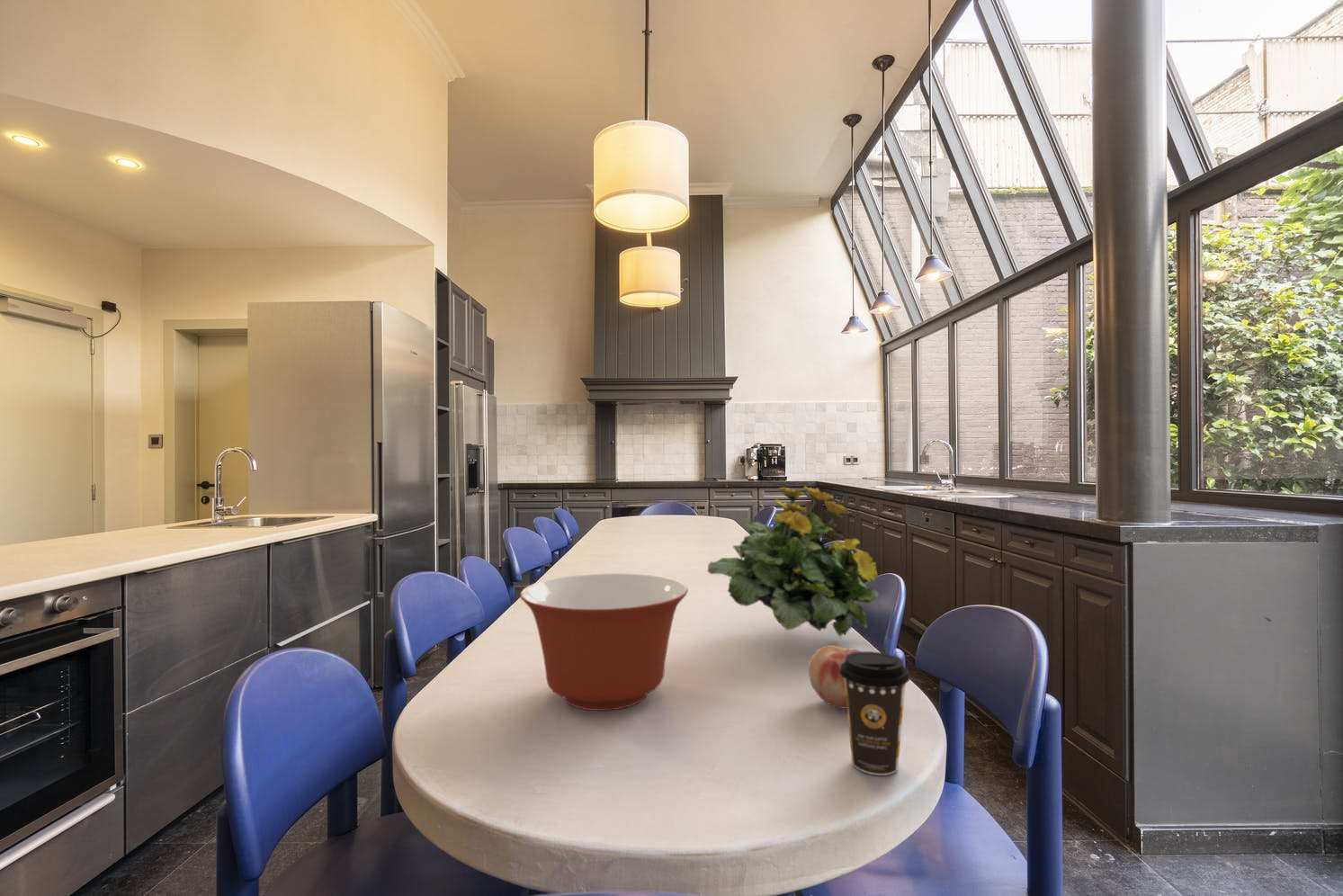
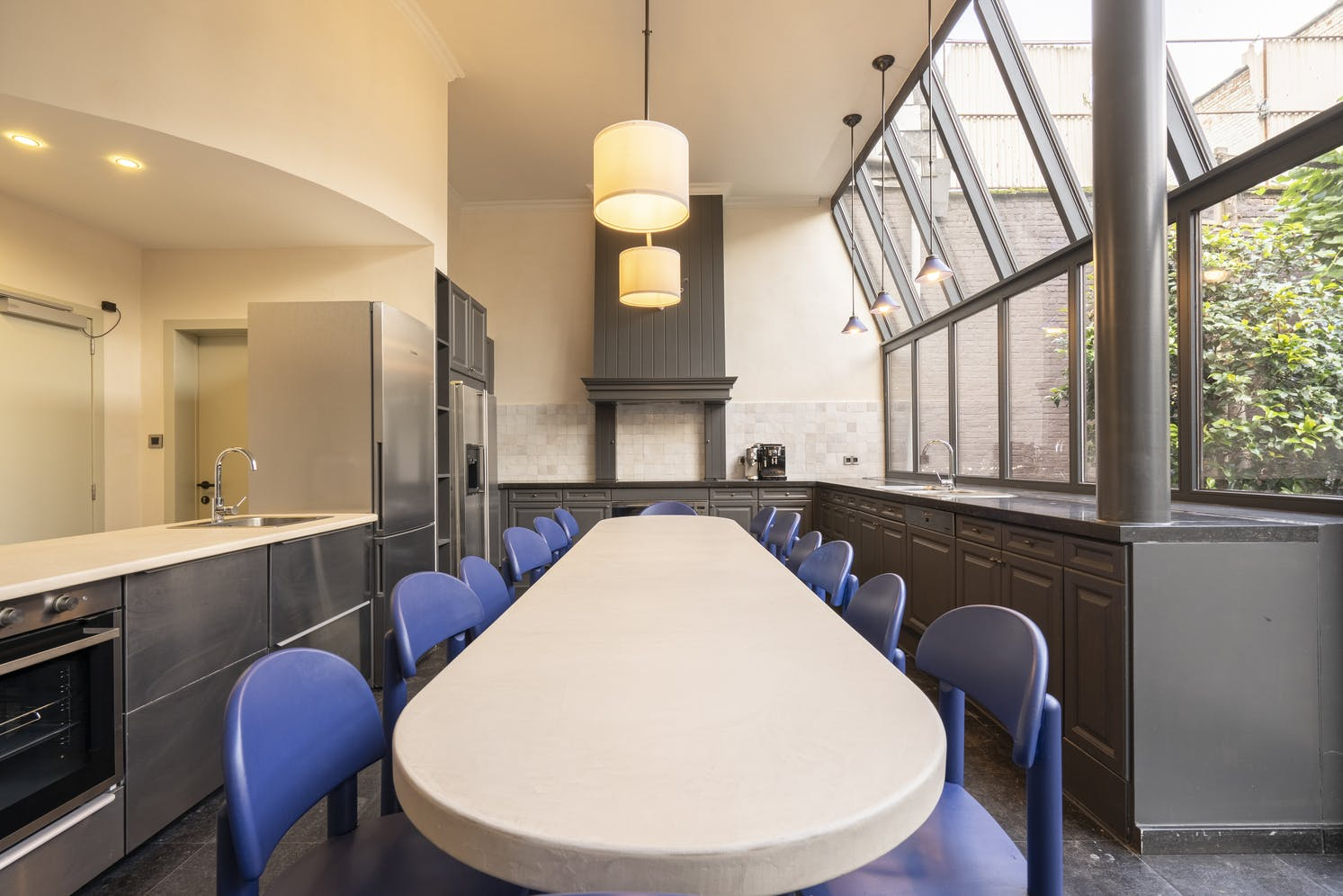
- coffee cup (874, 712)
- fruit (841, 676)
- flowering plant (792, 561)
- mixing bowl (605, 641)
